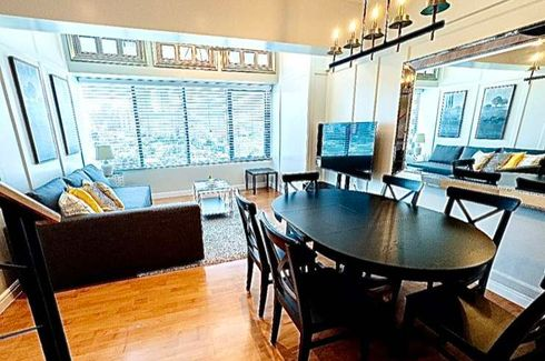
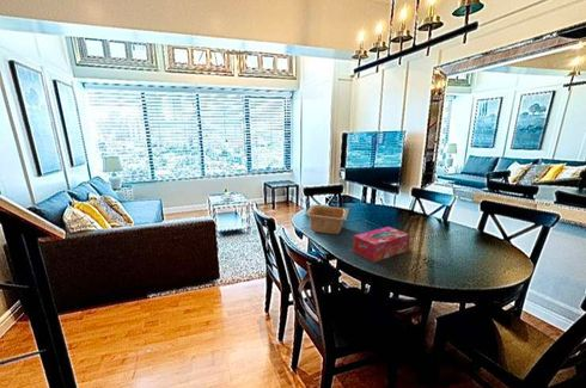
+ serving bowl (326, 220)
+ tissue box (381, 242)
